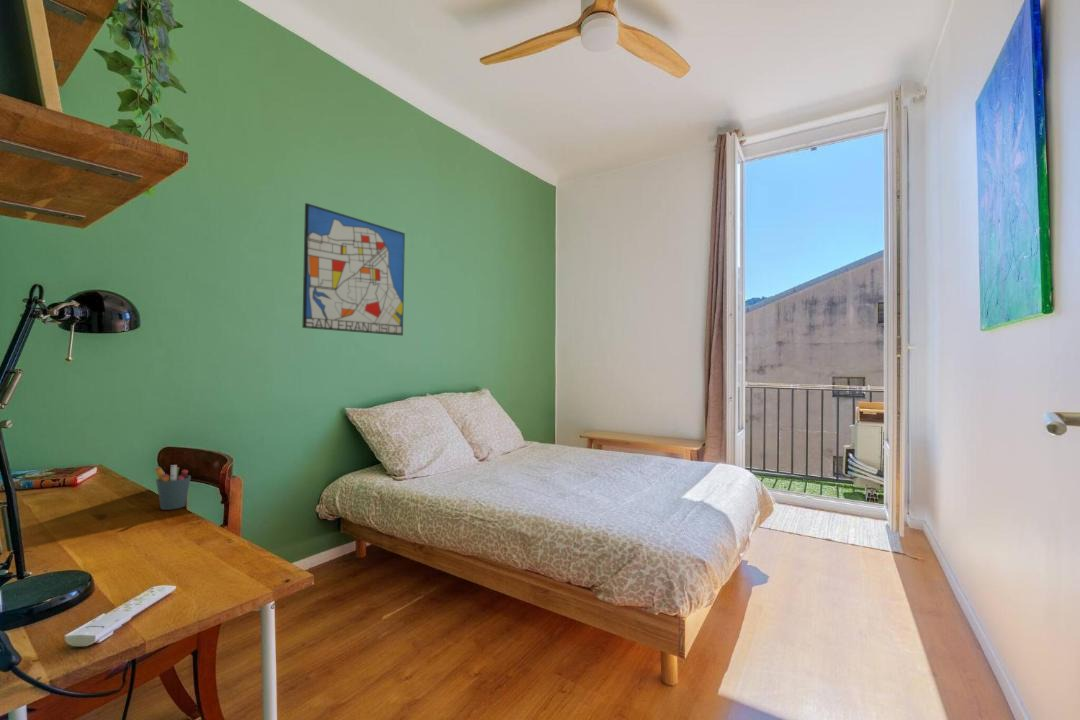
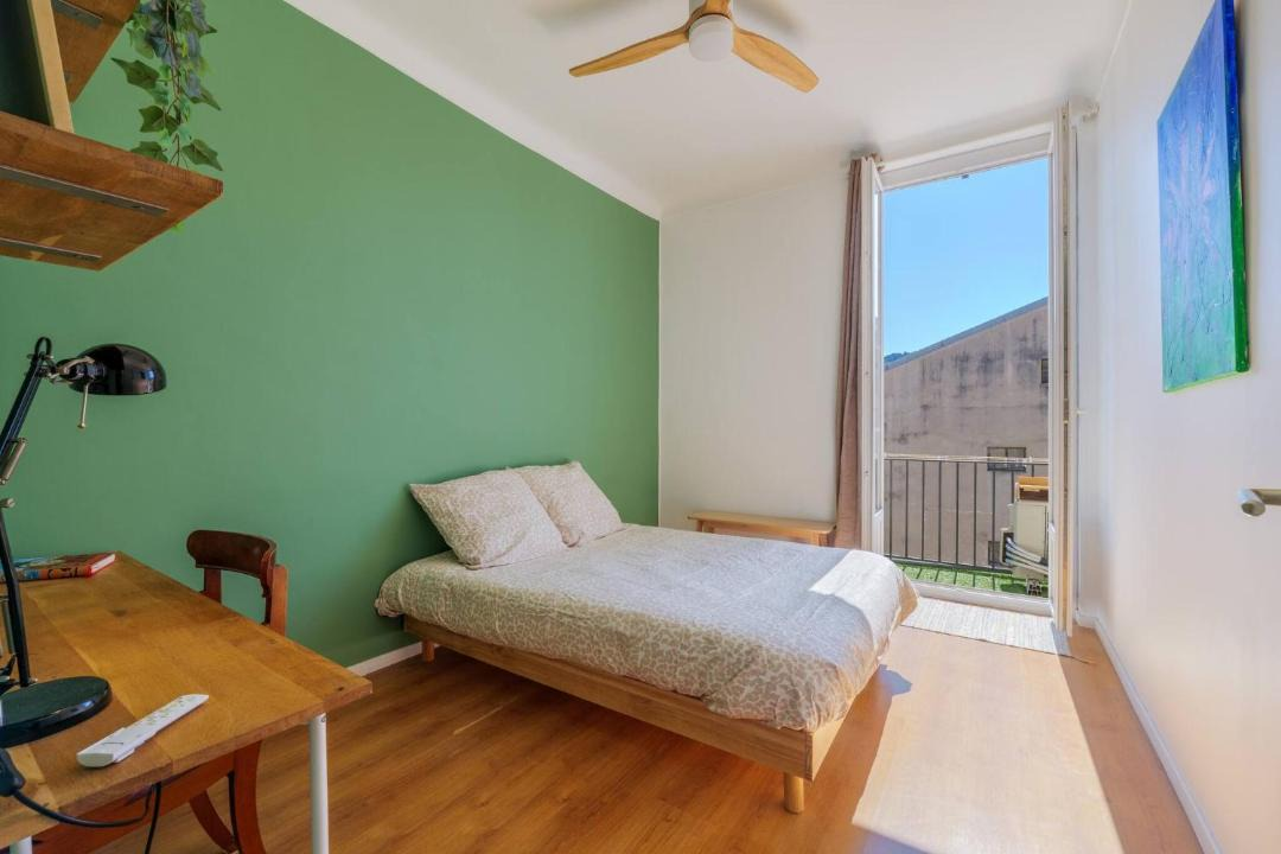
- pen holder (173, 484)
- wall art (358, 275)
